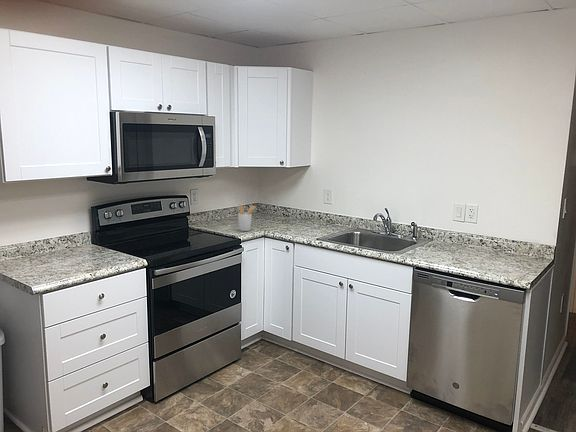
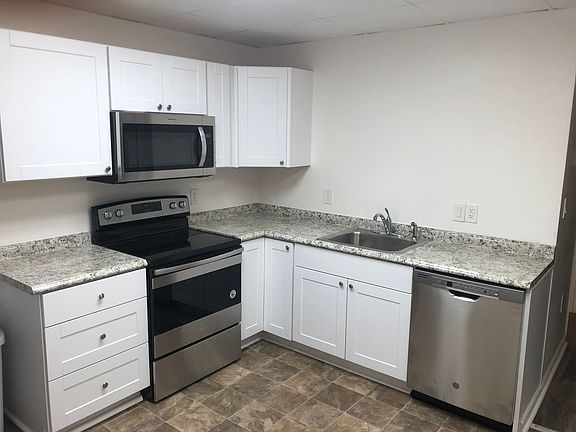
- utensil holder (247, 217)
